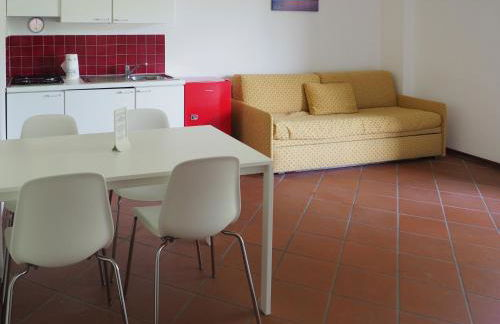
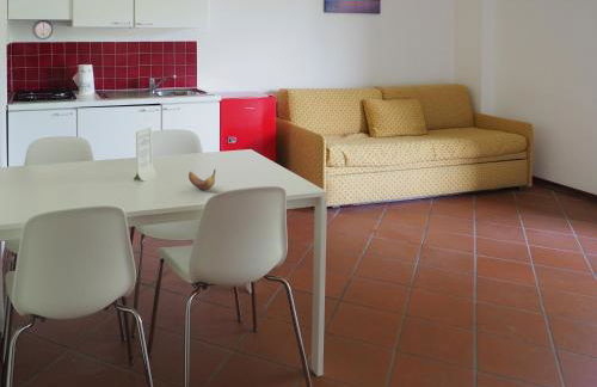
+ banana (201, 179)
